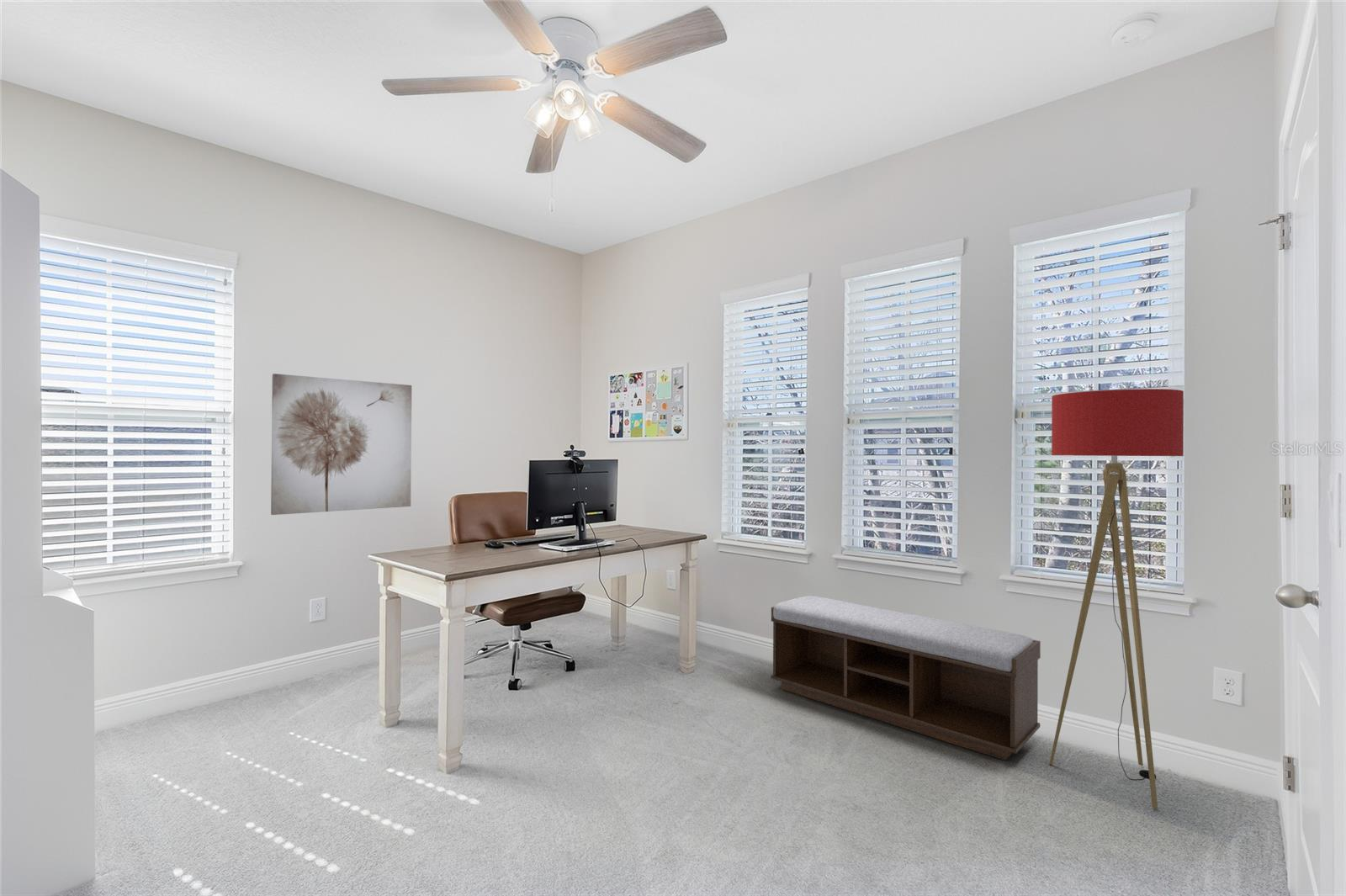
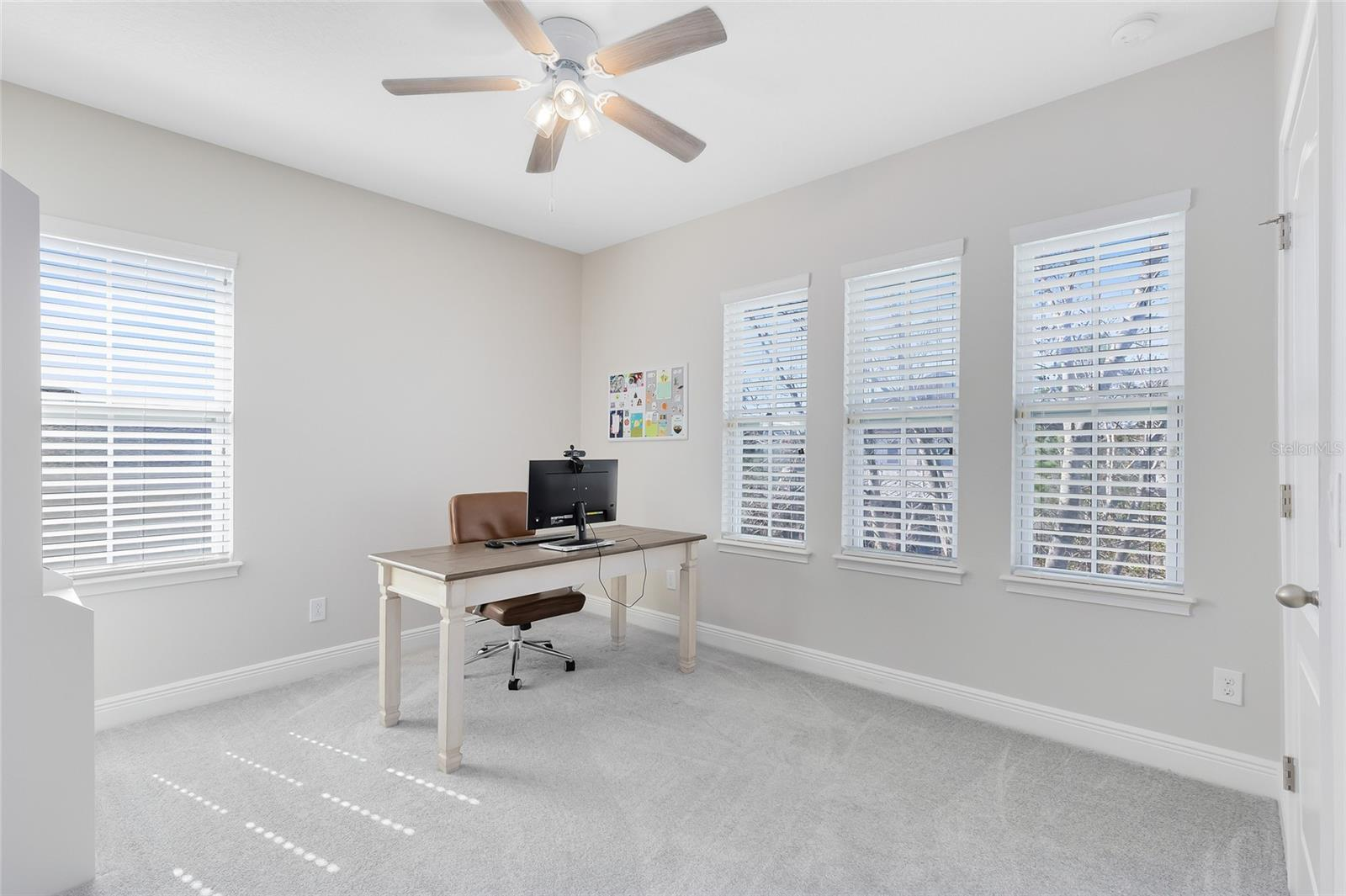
- floor lamp (1112, 586)
- wall art (347, 445)
- bench (892, 663)
